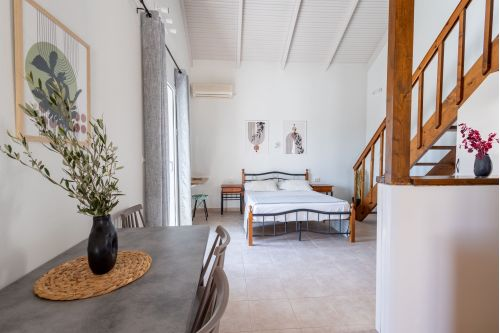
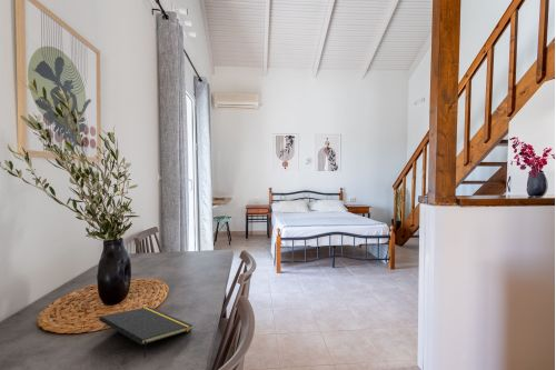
+ notepad (146, 322)
